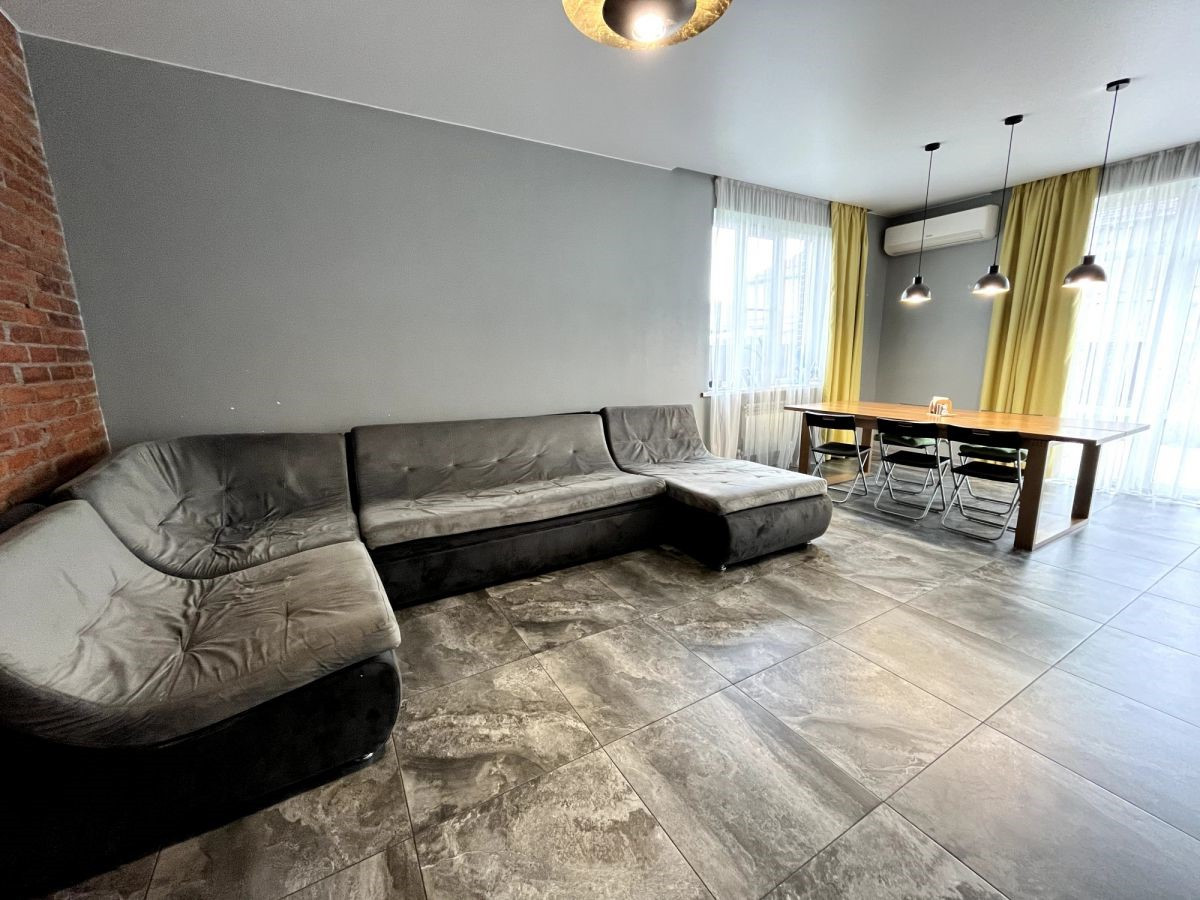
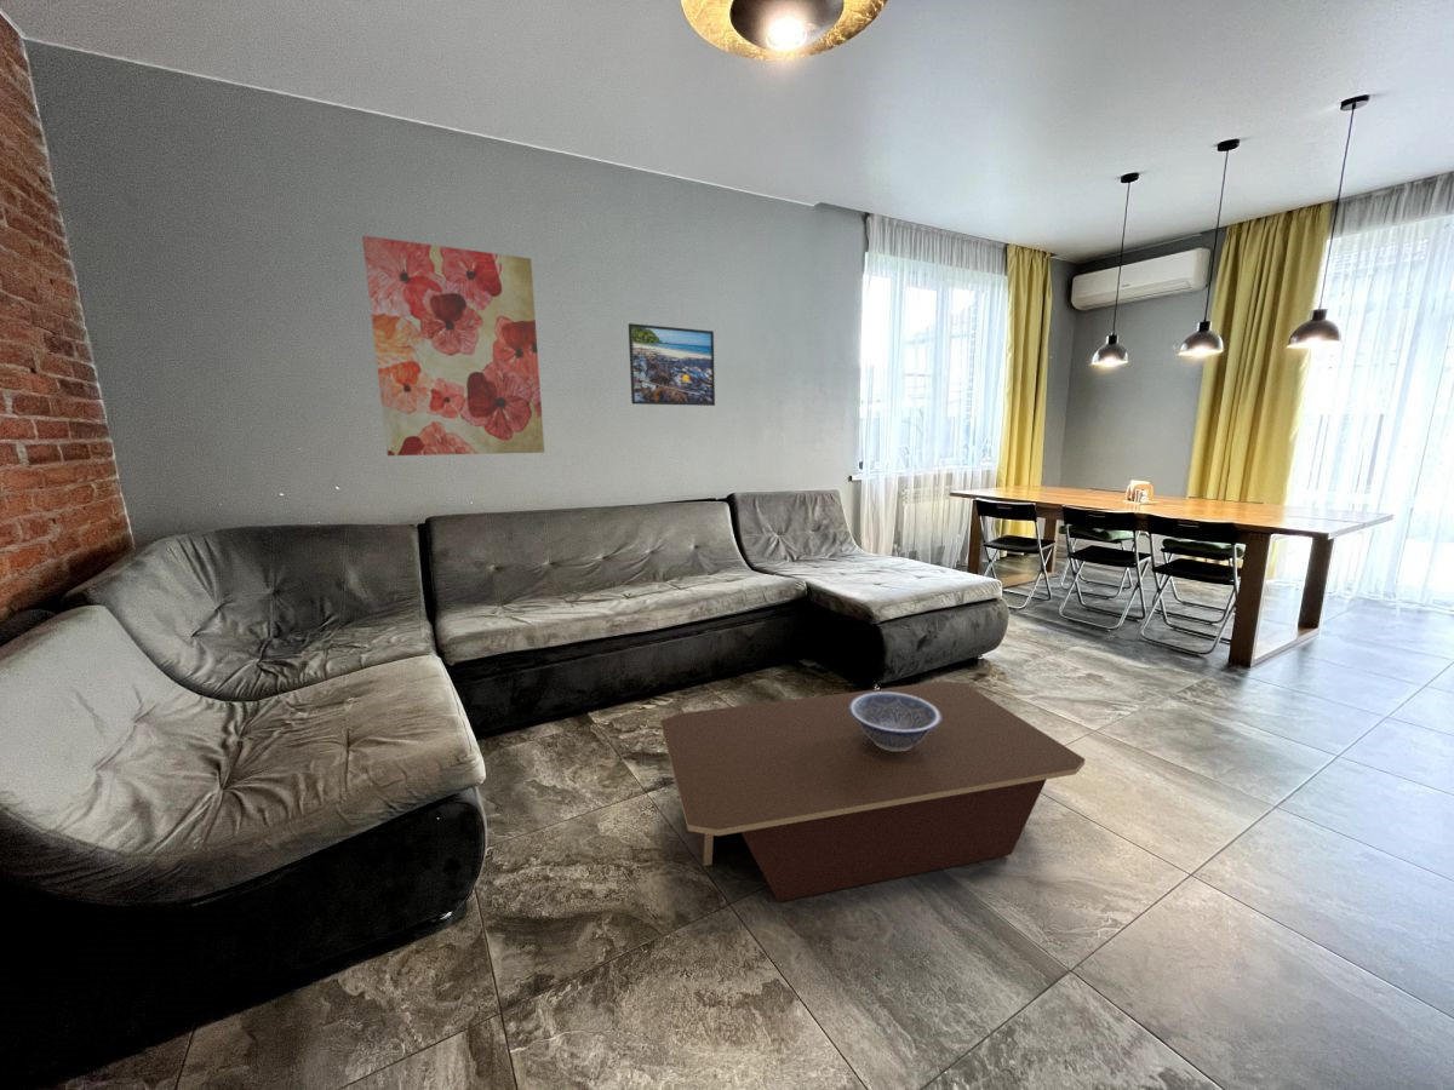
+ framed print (674, 366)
+ wall art (460, 354)
+ decorative bowl (893, 725)
+ coffee table (855, 776)
